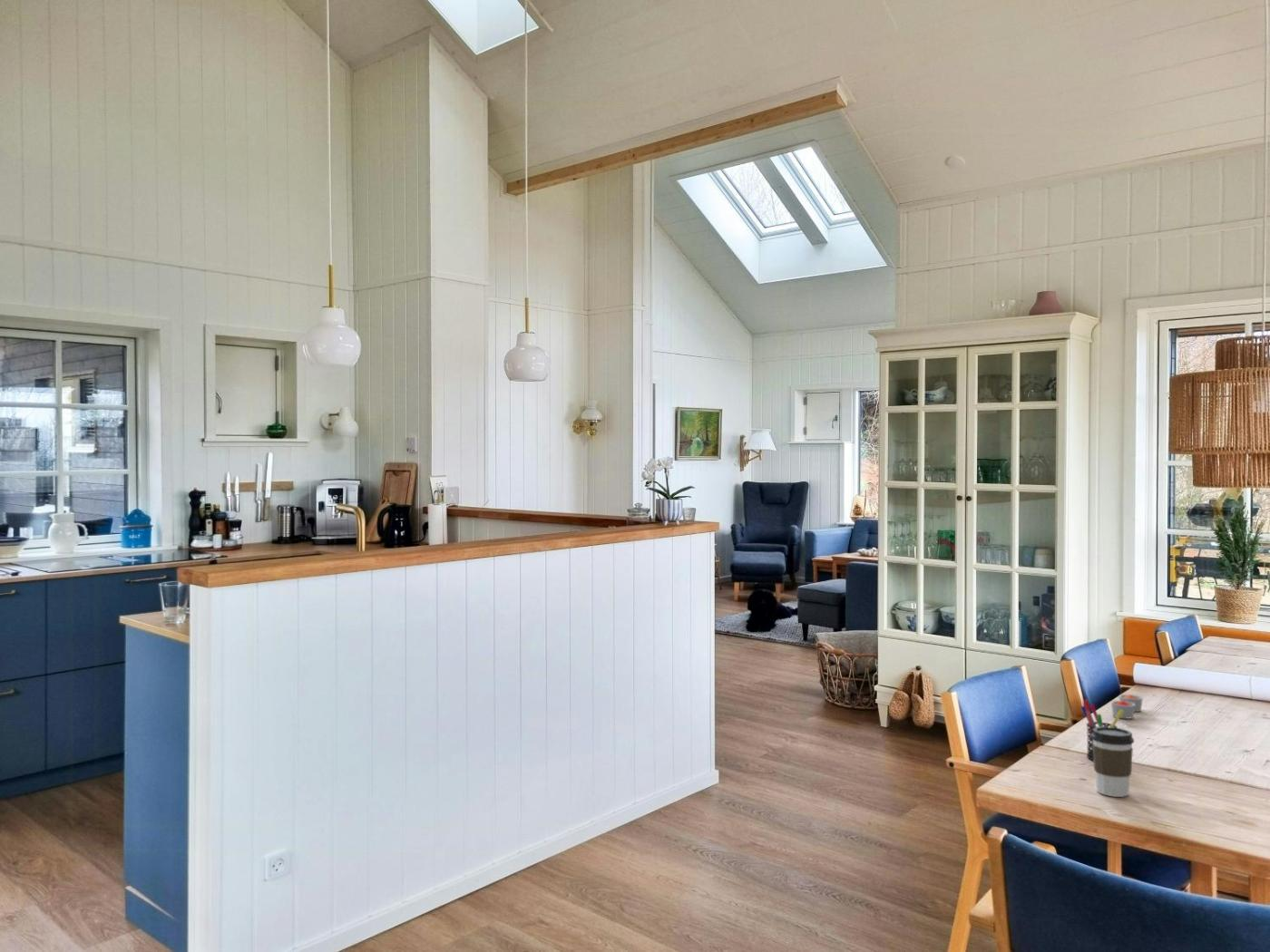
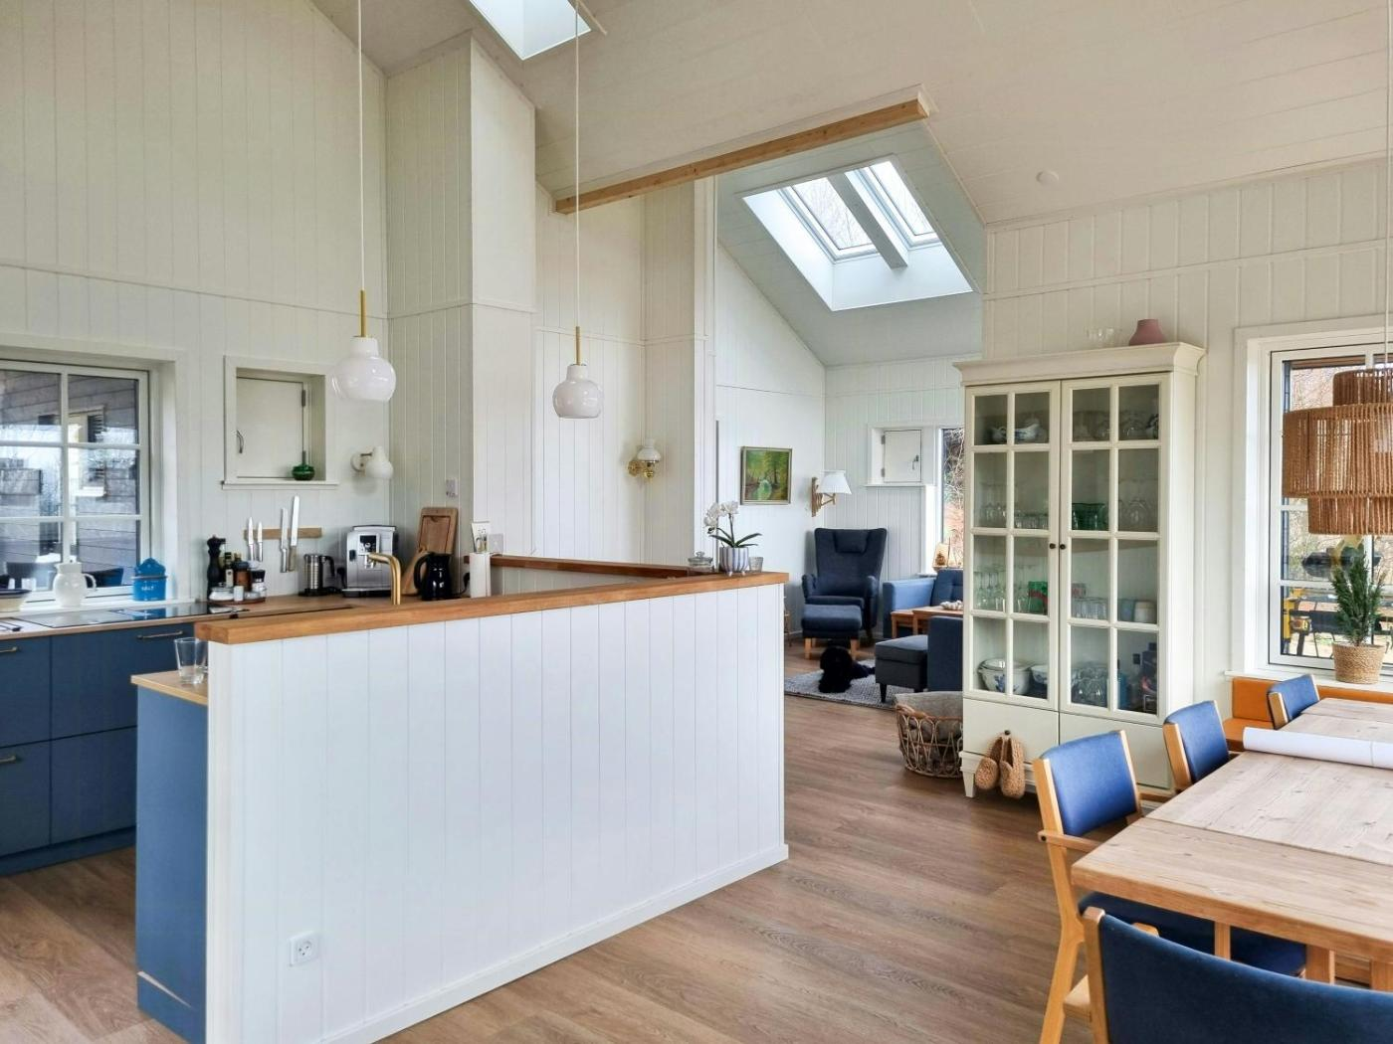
- pen holder (1099, 726)
- candle (1127, 704)
- coffee cup (1112, 762)
